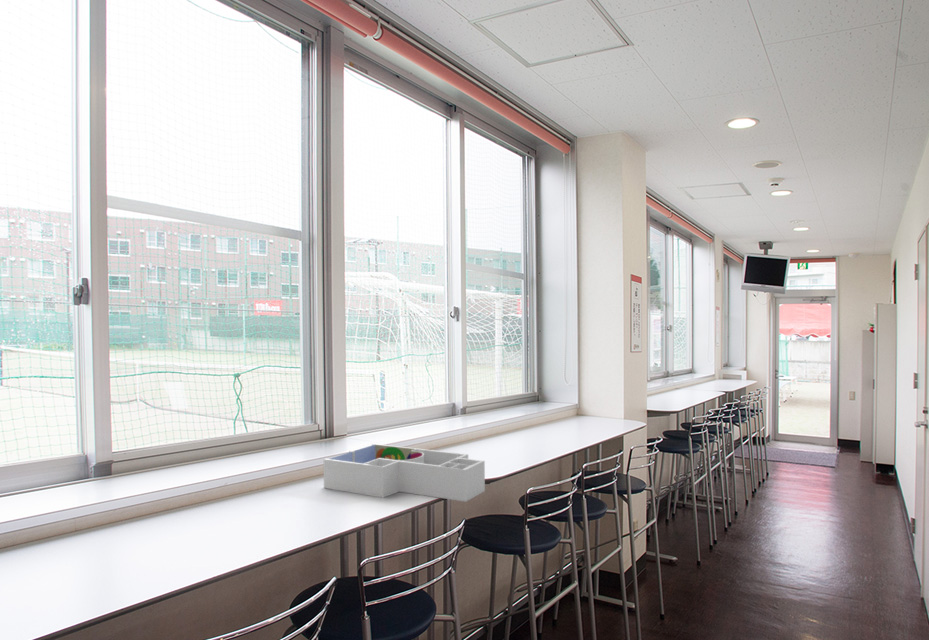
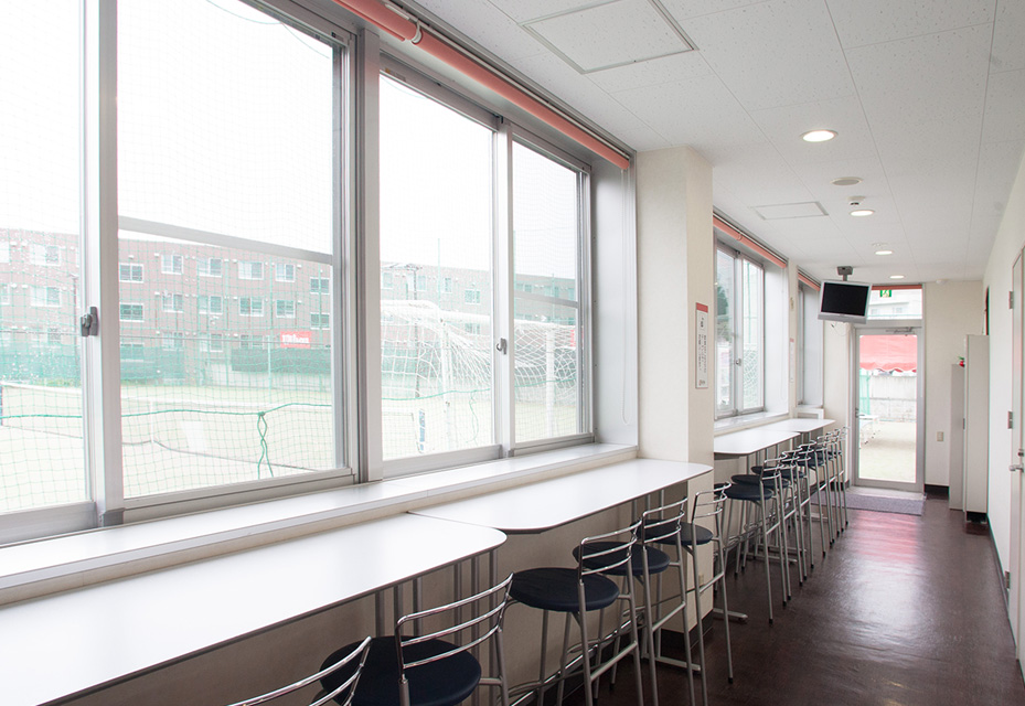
- desk organizer (408, 472)
